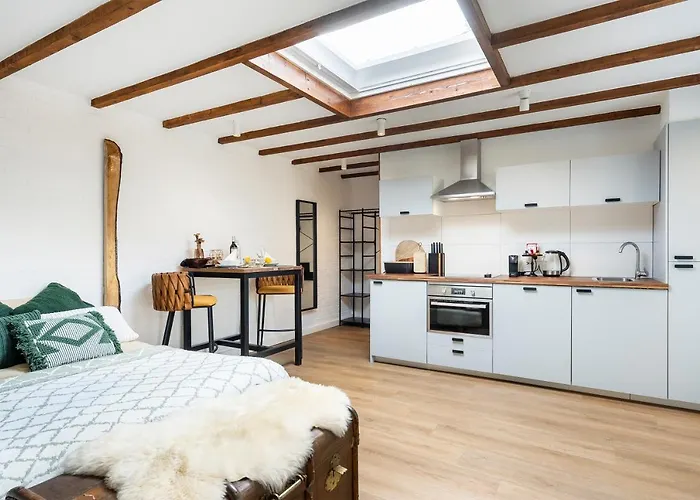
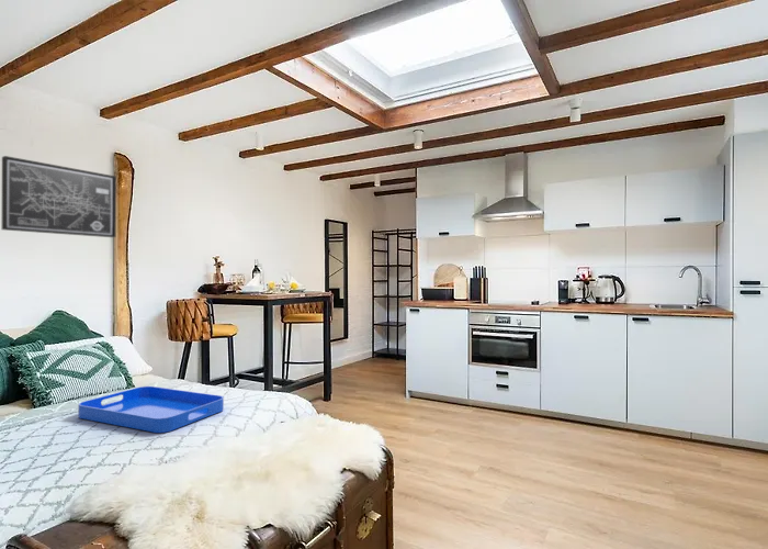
+ serving tray (153, 406)
+ wall art (64, 200)
